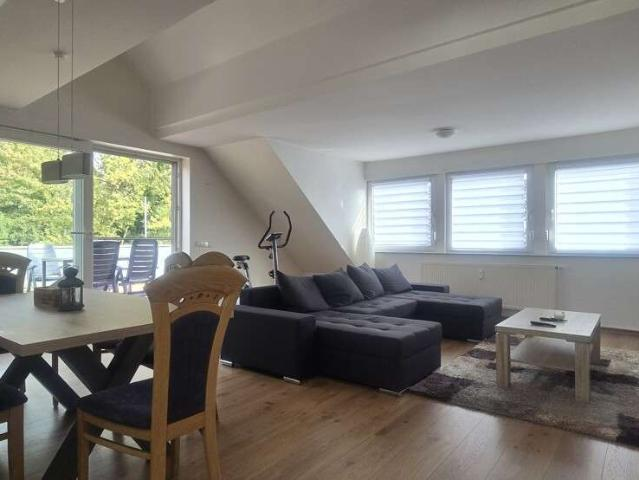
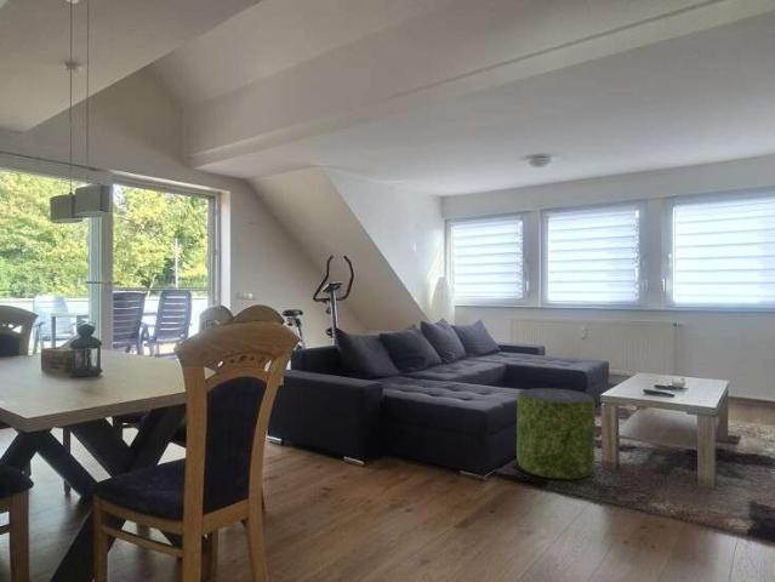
+ pouf (554, 430)
